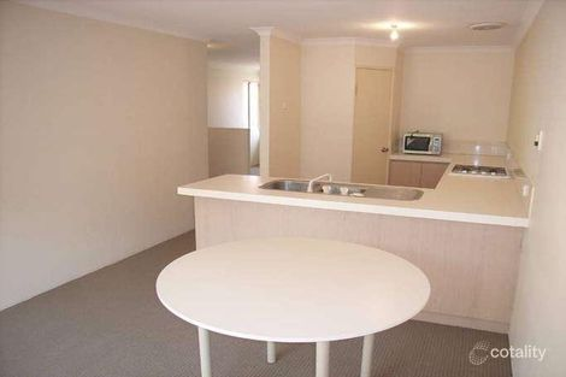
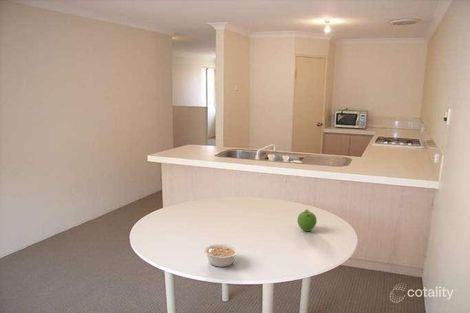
+ fruit (306, 220)
+ legume (222, 255)
